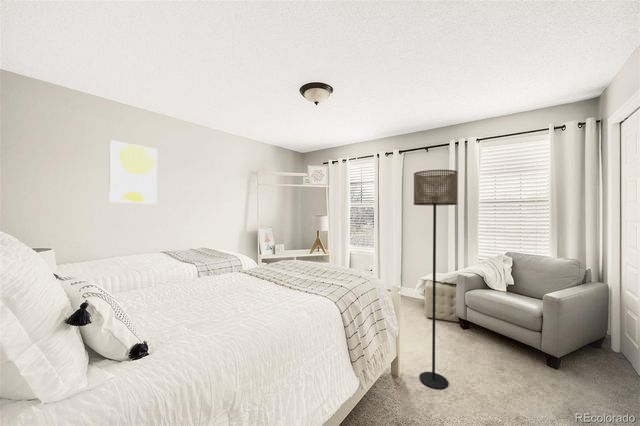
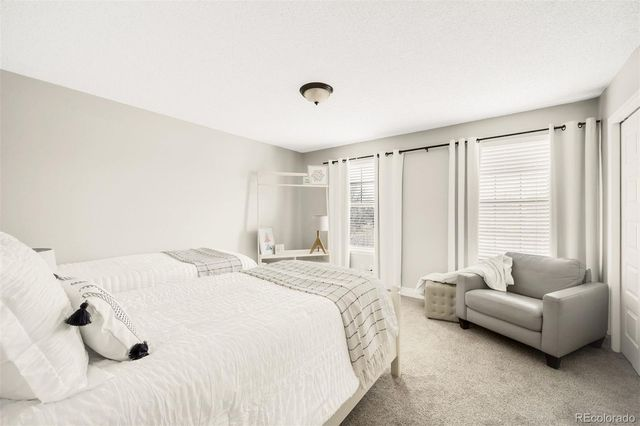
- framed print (134, 173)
- floor lamp (434, 276)
